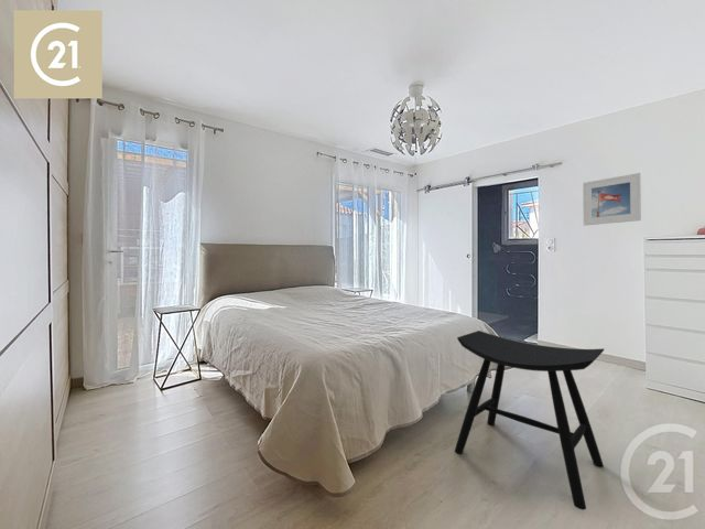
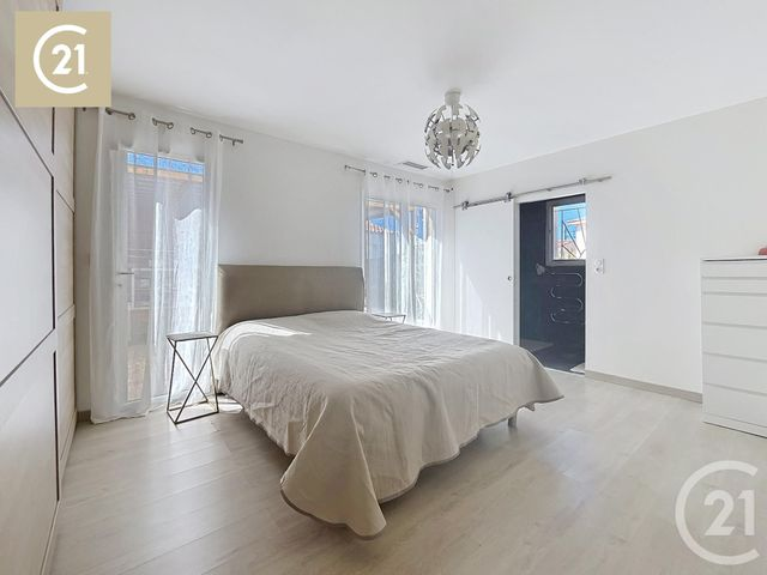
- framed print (610, 201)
- stool (521, 415)
